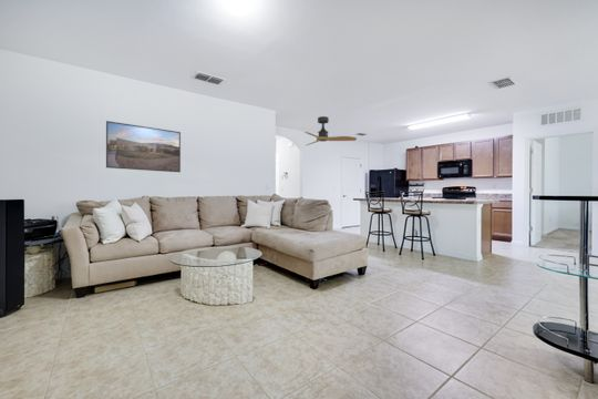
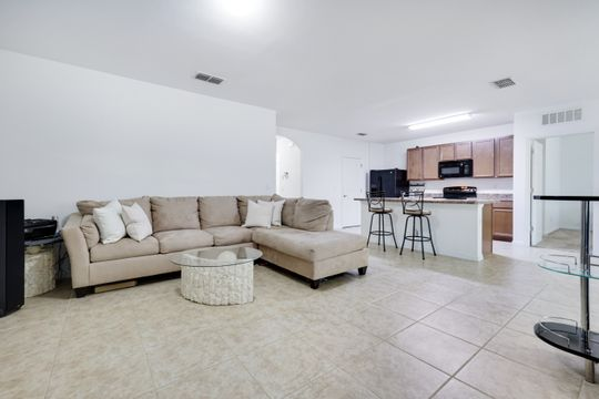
- ceiling fan (326, 131)
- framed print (145, 149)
